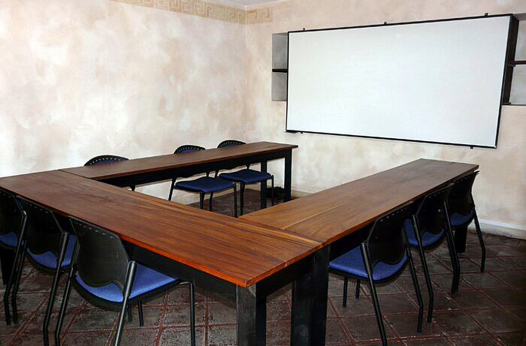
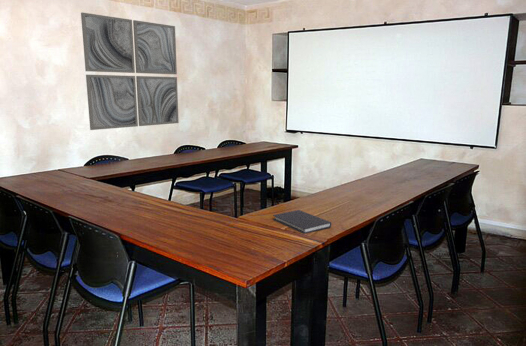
+ wall art (136, 72)
+ diary (301, 220)
